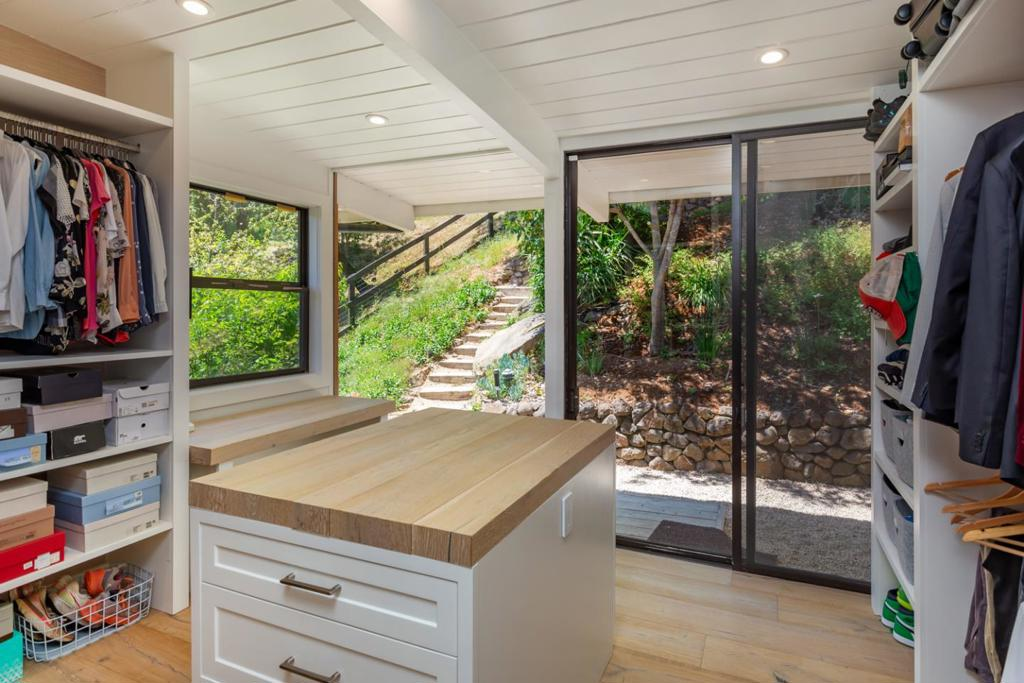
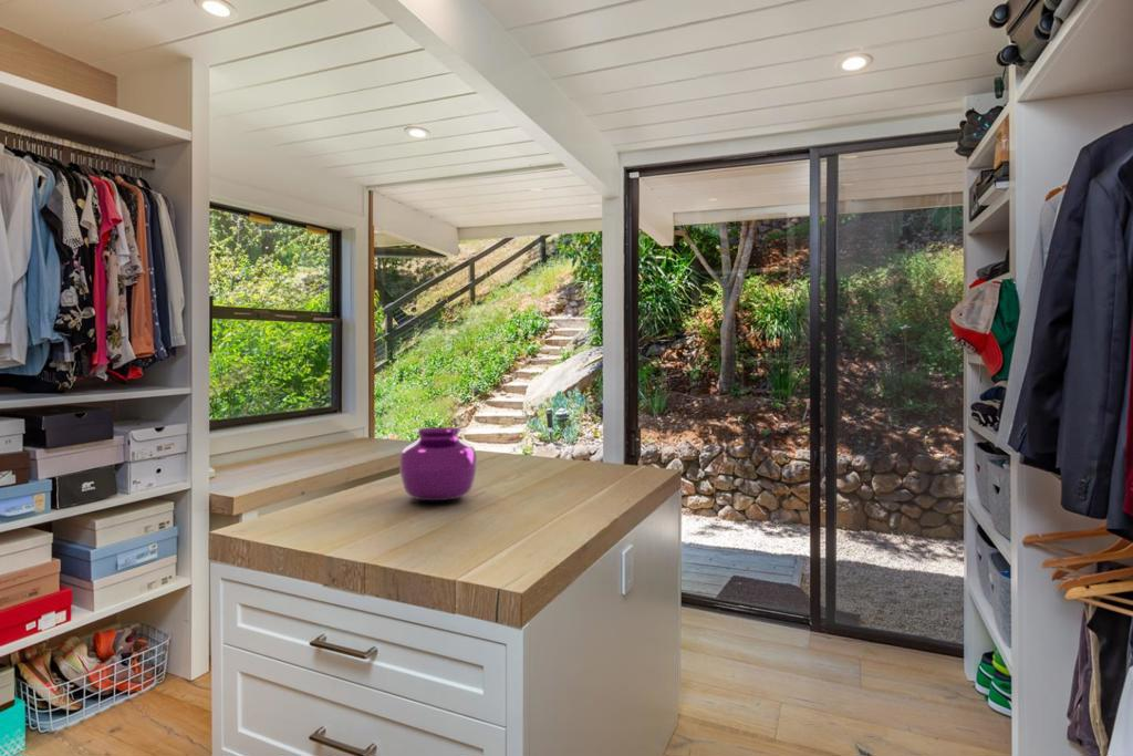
+ vase (438, 464)
